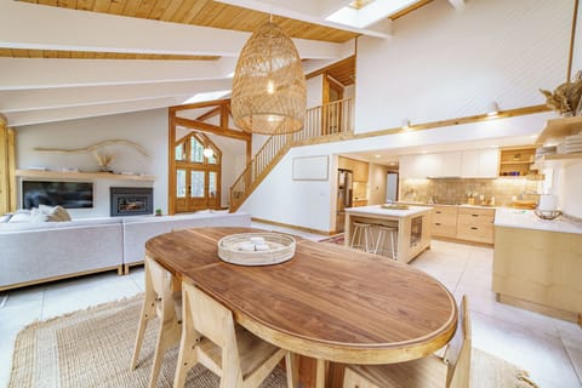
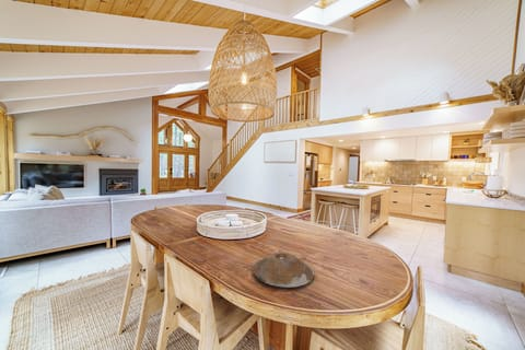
+ plate (282, 264)
